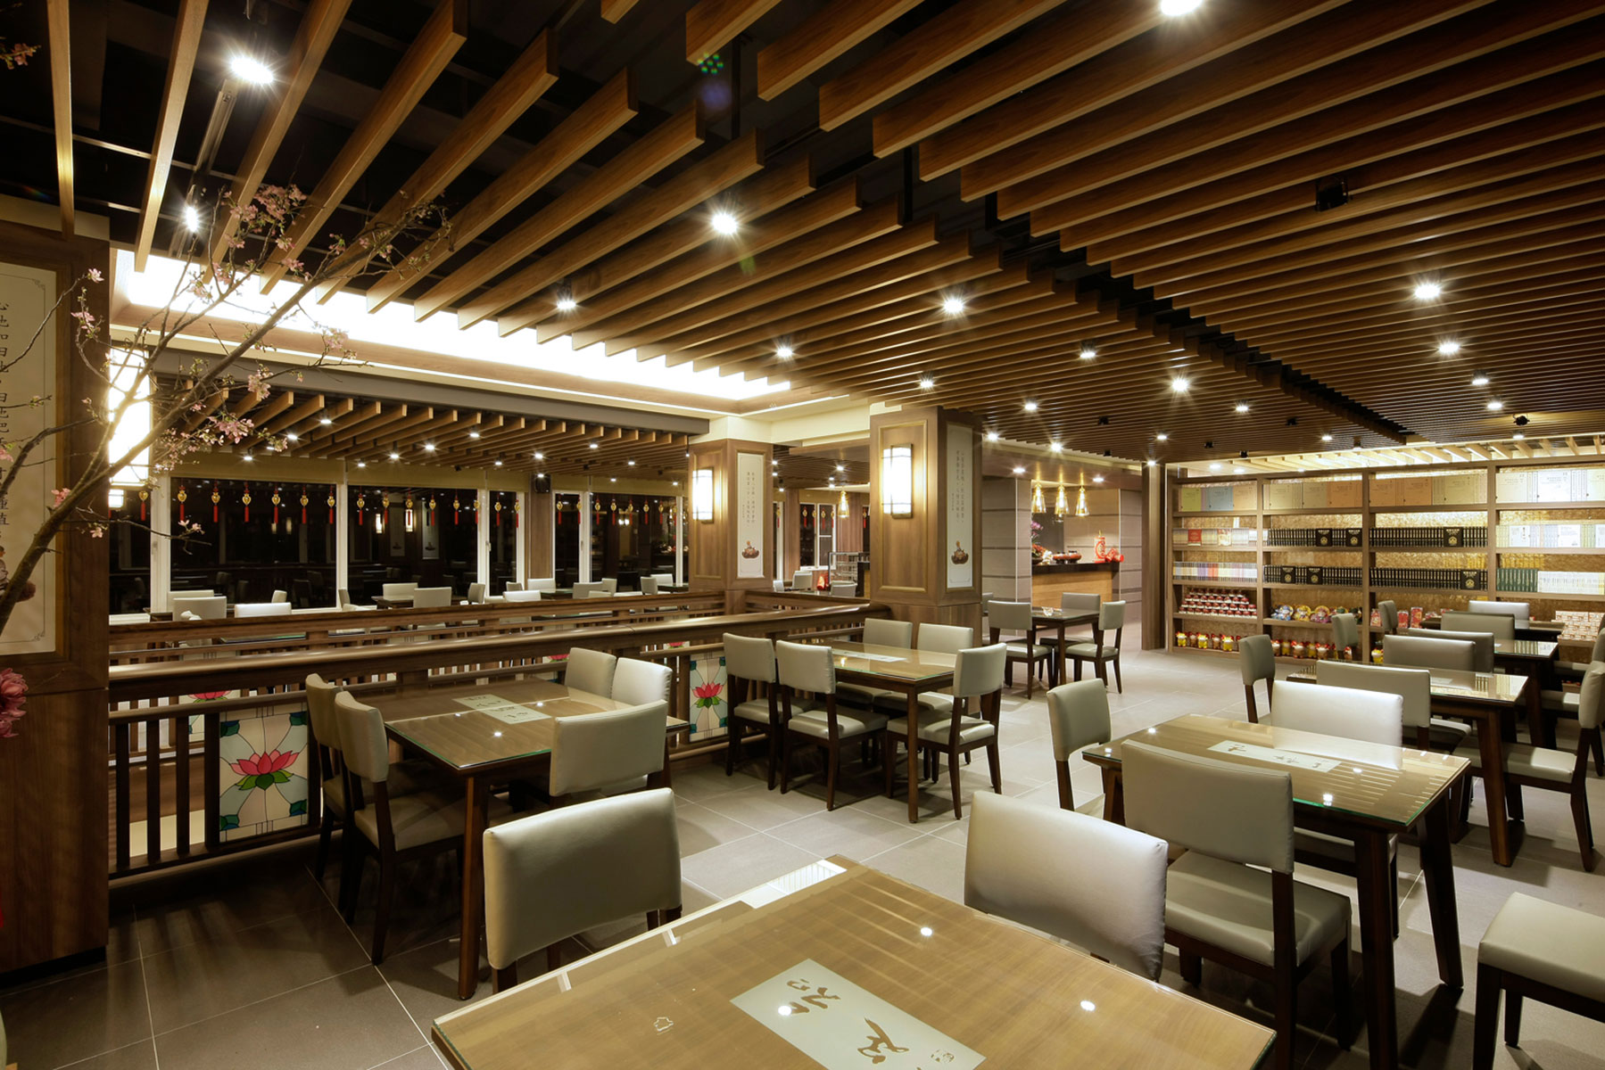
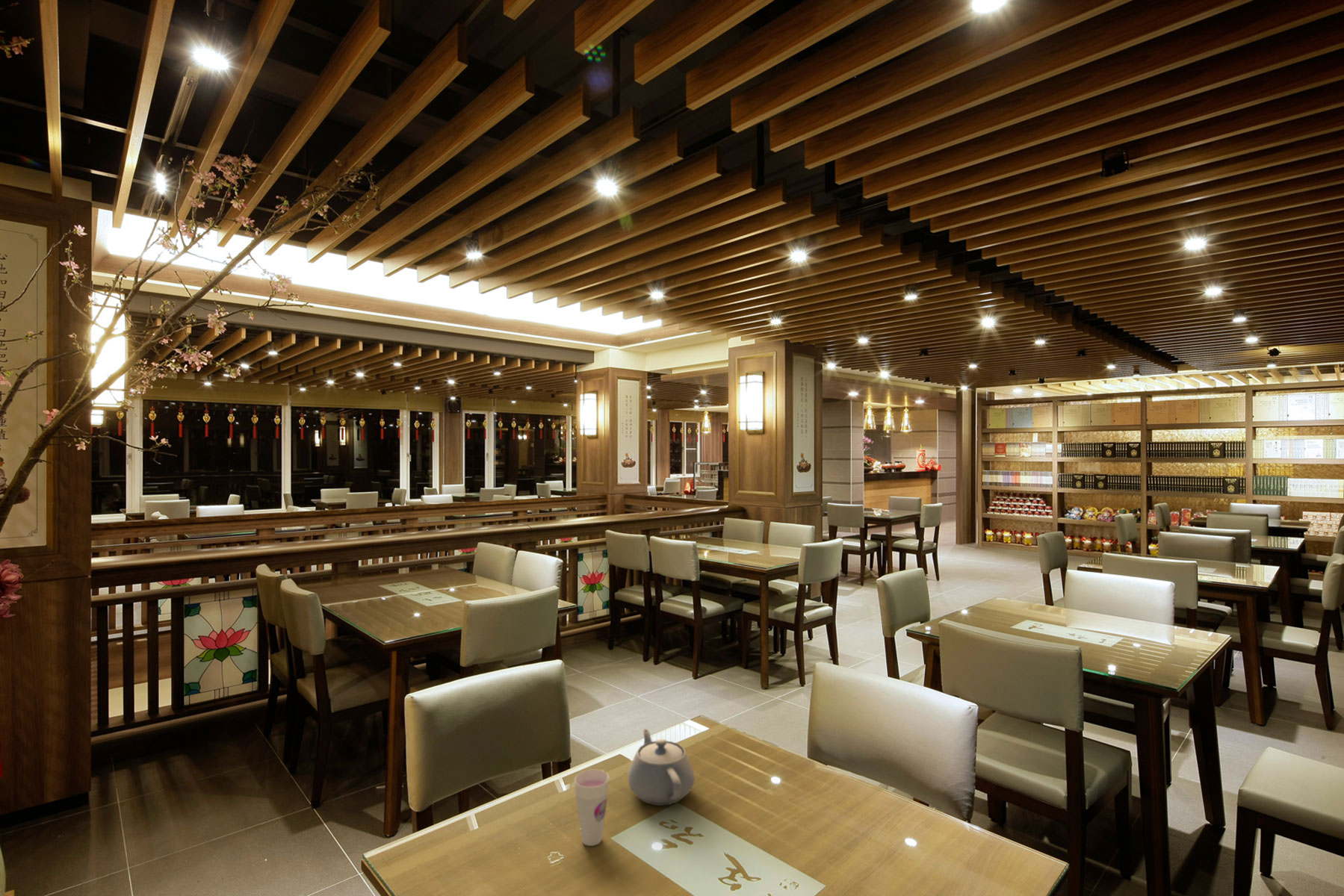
+ teapot (659, 765)
+ cup (592, 809)
